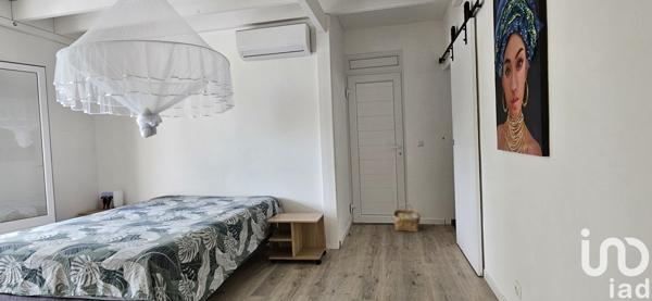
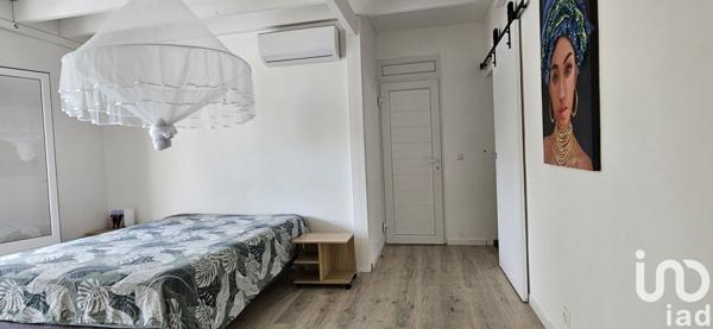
- woven basket (406, 217)
